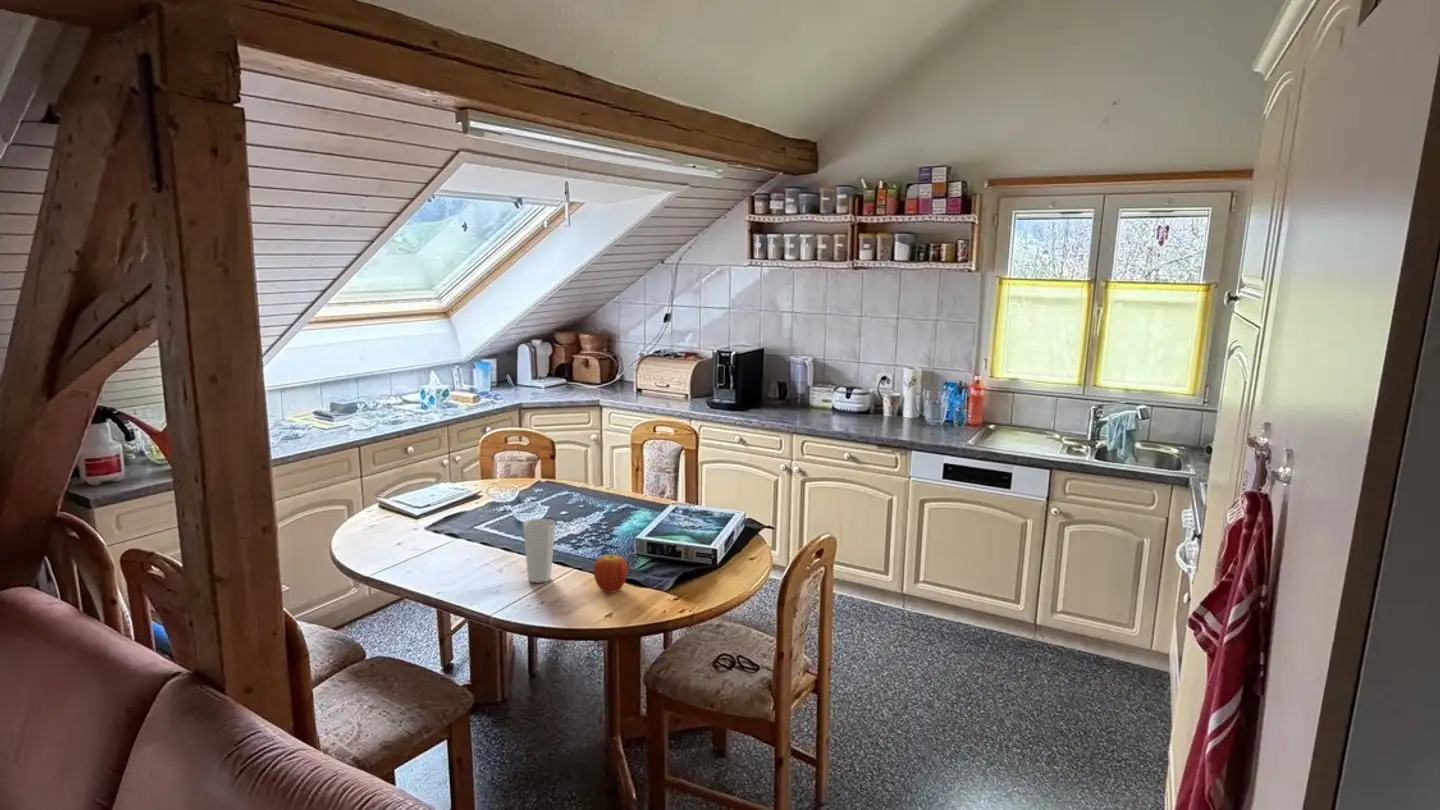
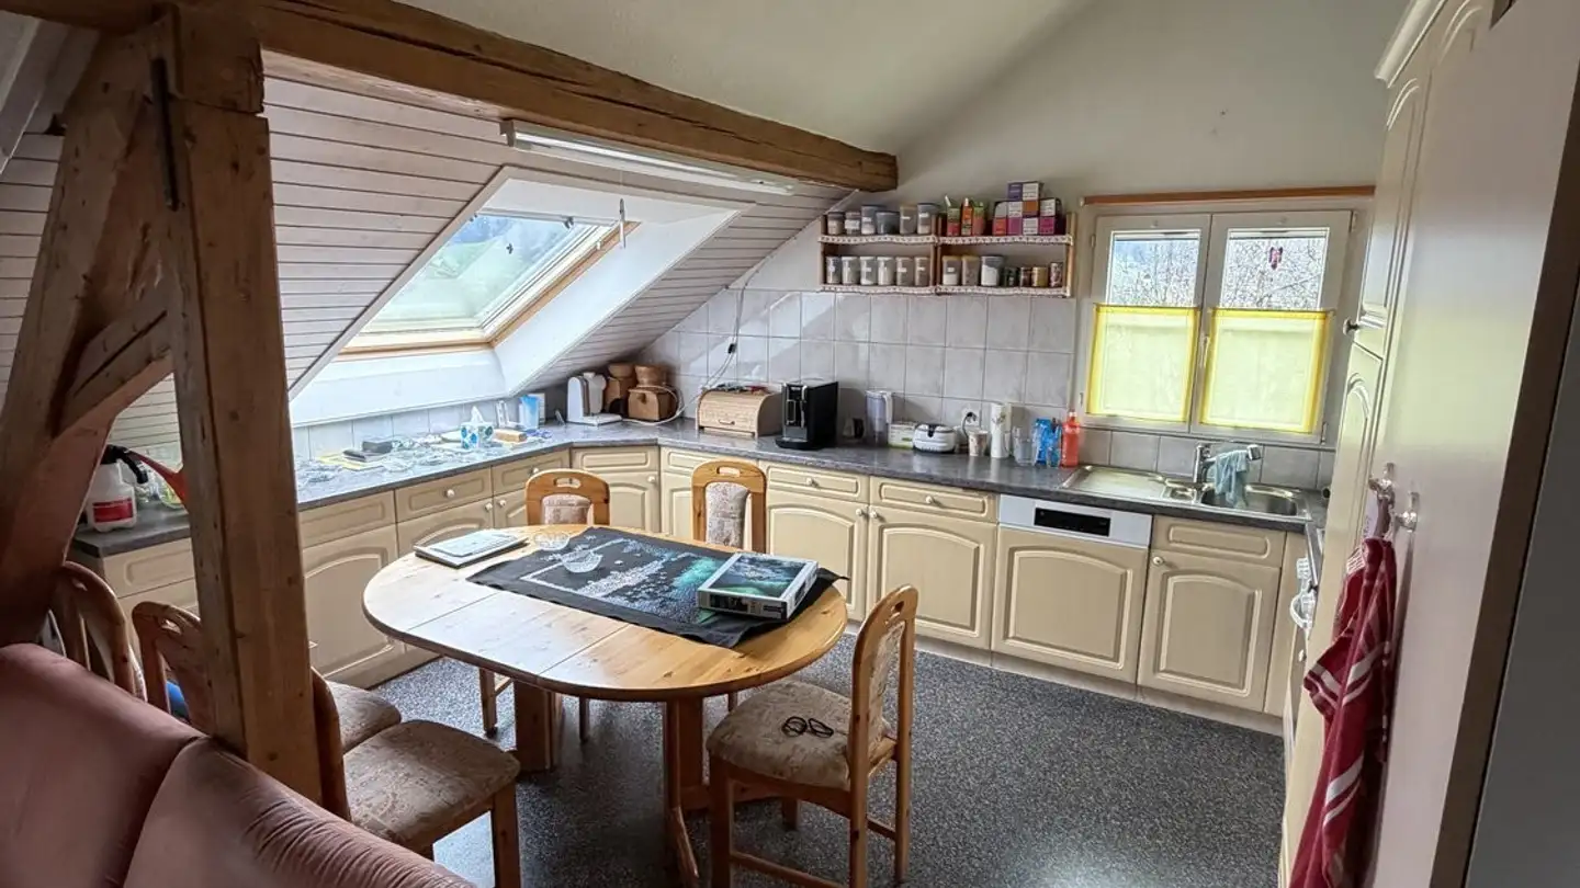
- cup (539, 550)
- fruit (610, 571)
